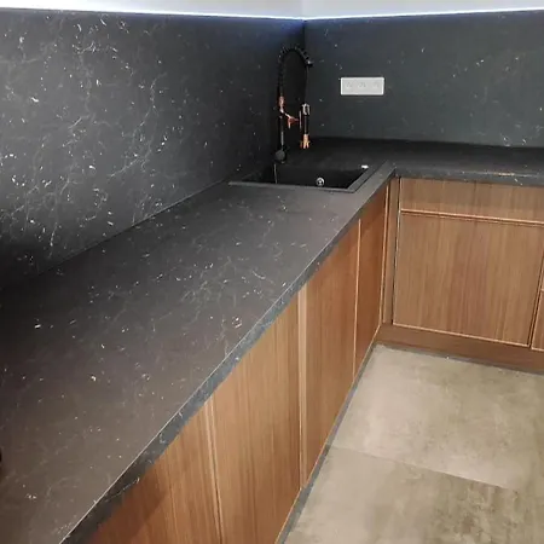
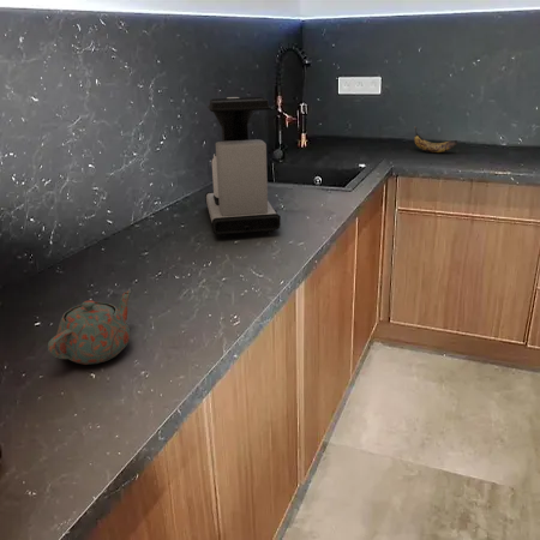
+ coffee maker (238, 161)
+ teapot (95, 325)
+ banana (434, 143)
